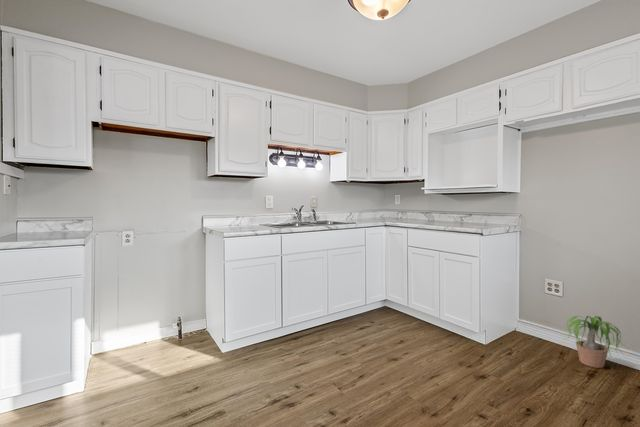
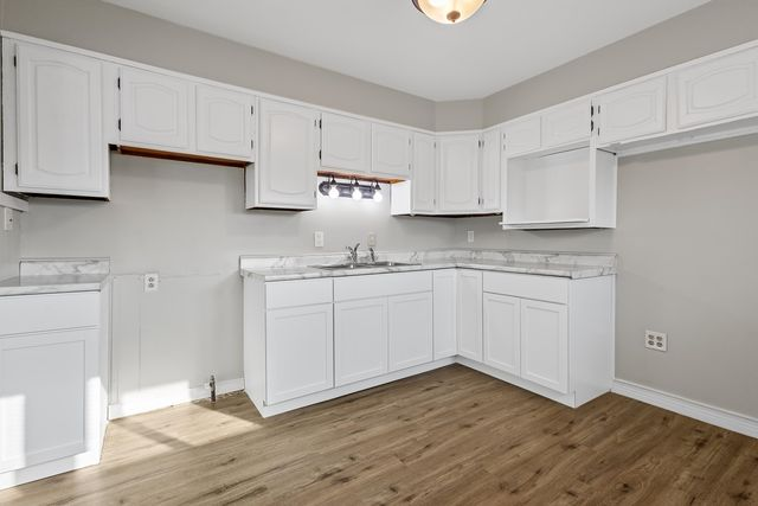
- potted plant (597, 343)
